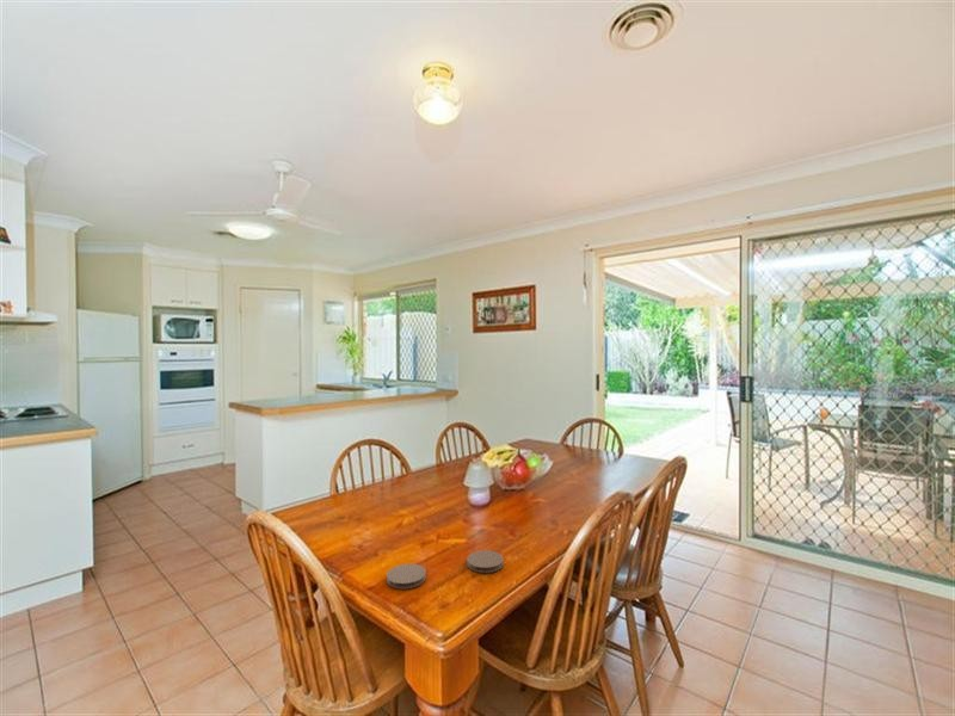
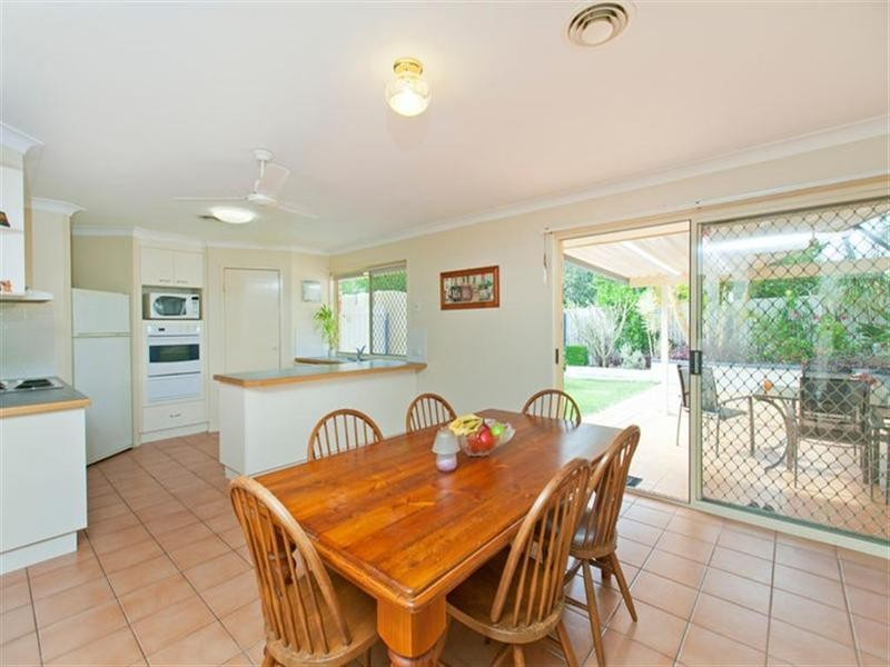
- coaster (485, 561)
- coaster (406, 575)
